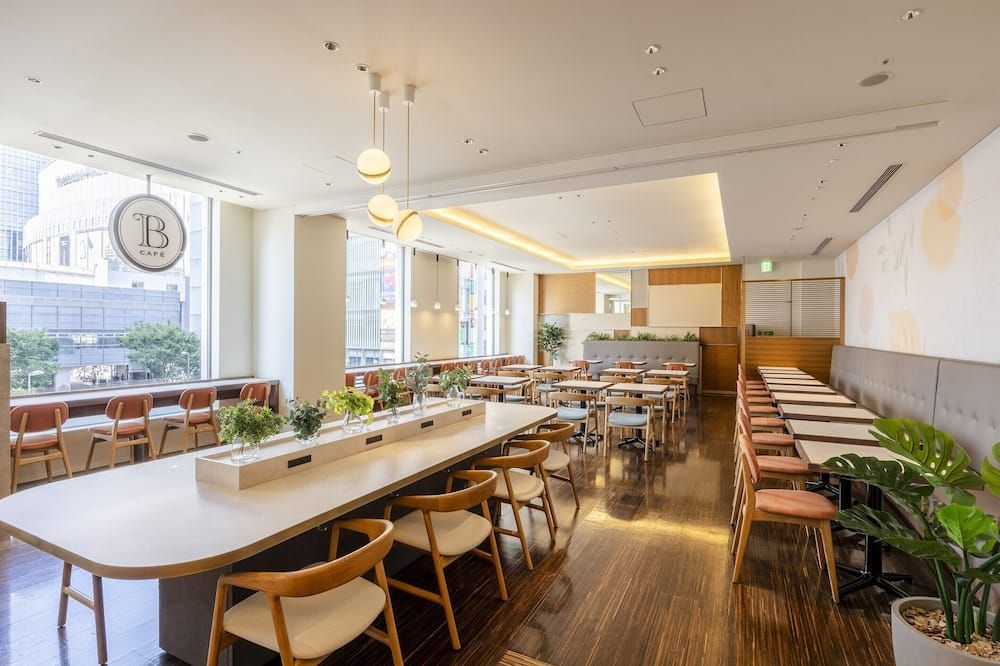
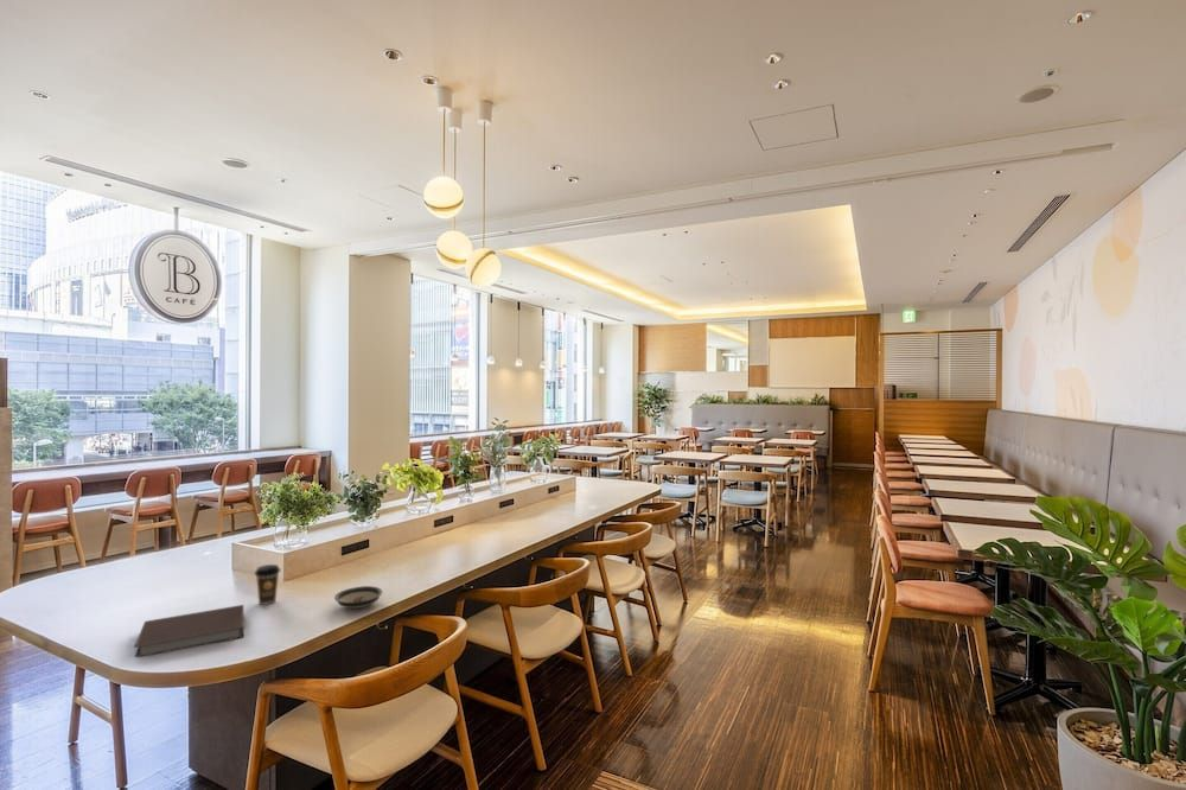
+ coffee cup (267, 584)
+ notebook (193, 629)
+ saucer (358, 599)
